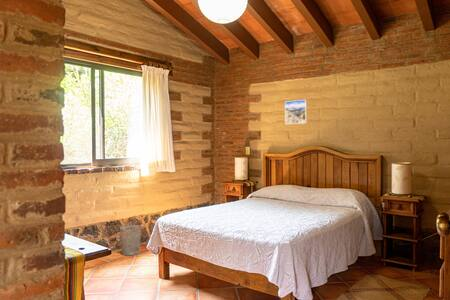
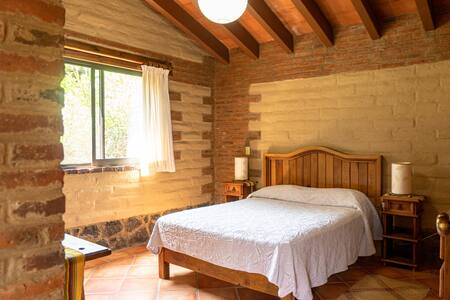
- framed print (295, 112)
- wastebasket (130, 240)
